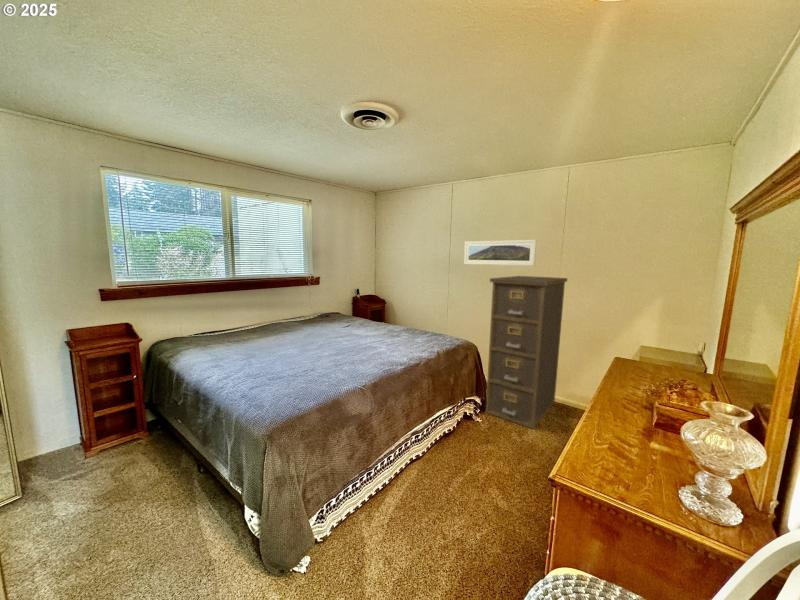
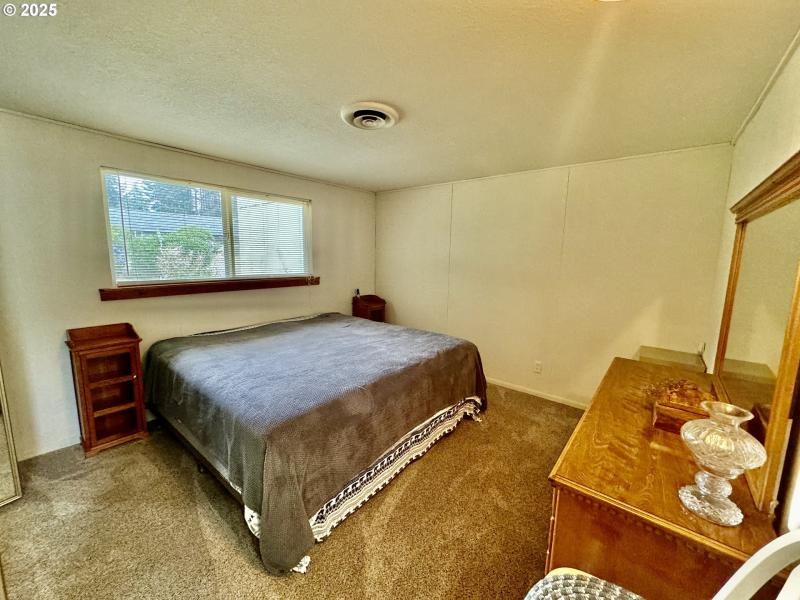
- filing cabinet (525, 344)
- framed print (497, 252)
